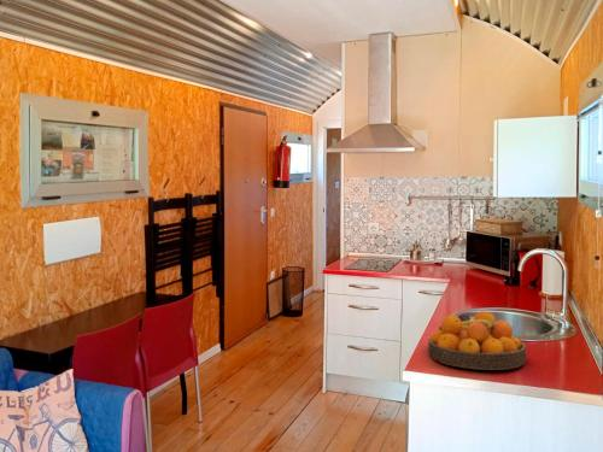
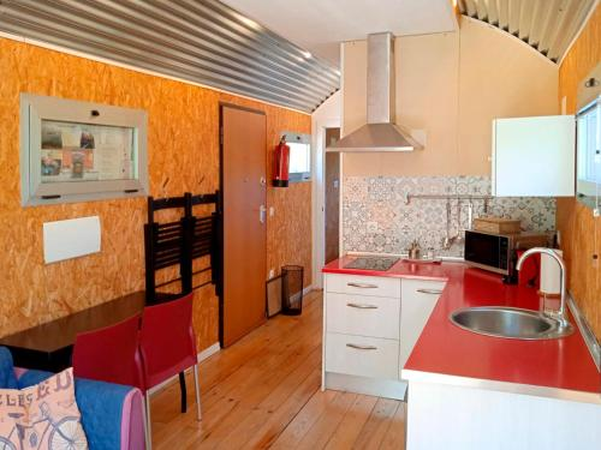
- fruit bowl (475, 335)
